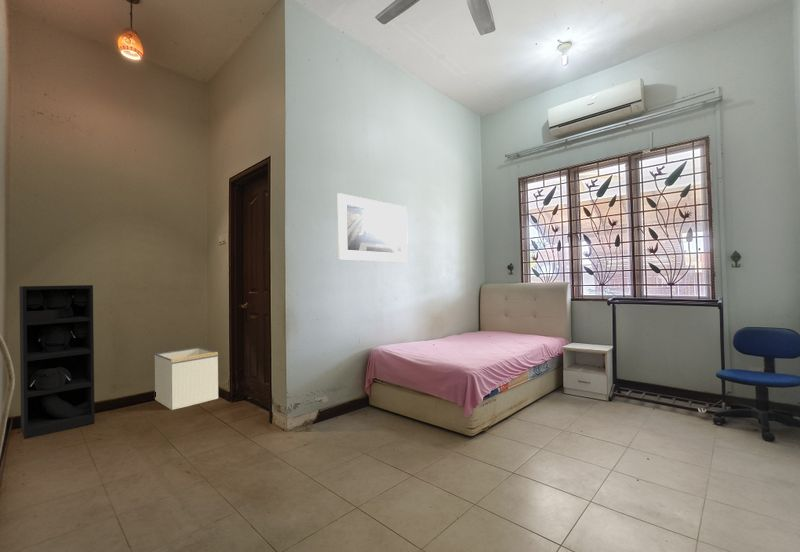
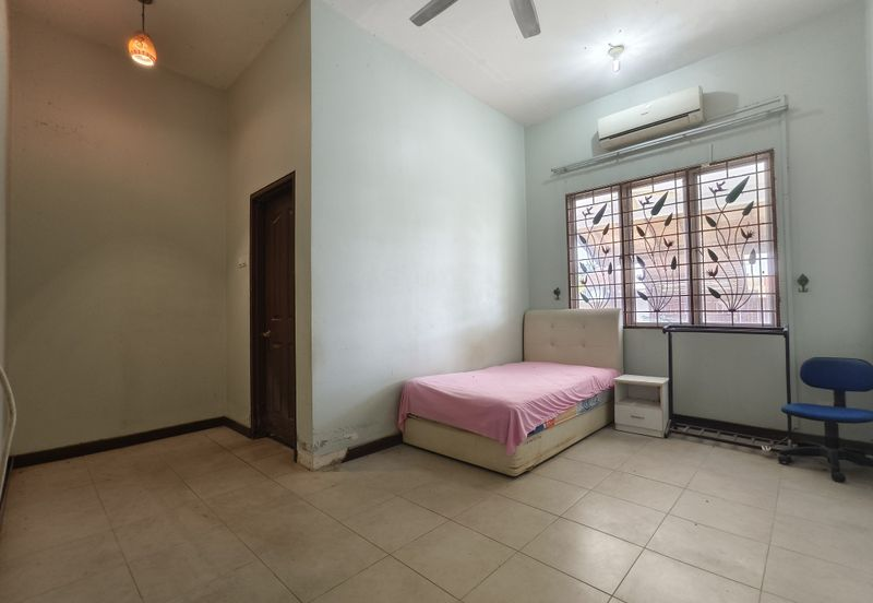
- storage bin (186, 375)
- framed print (375, 230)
- shelving unit (57, 355)
